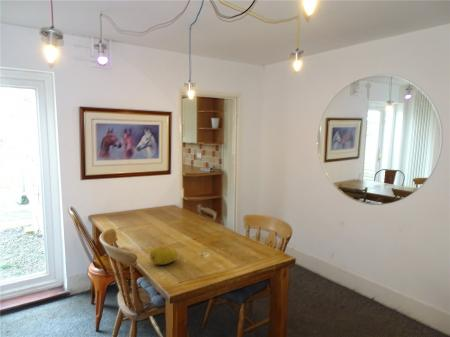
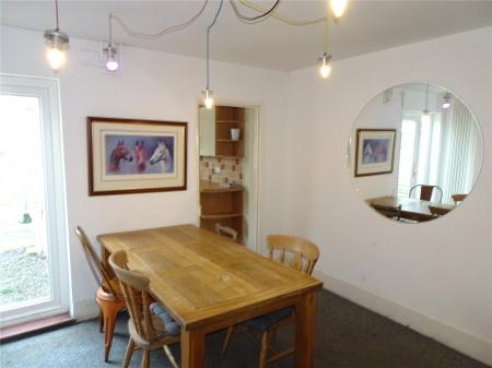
- fruit (164, 254)
